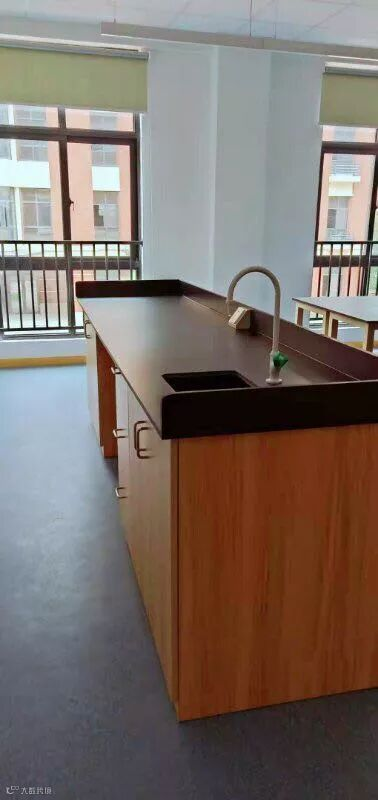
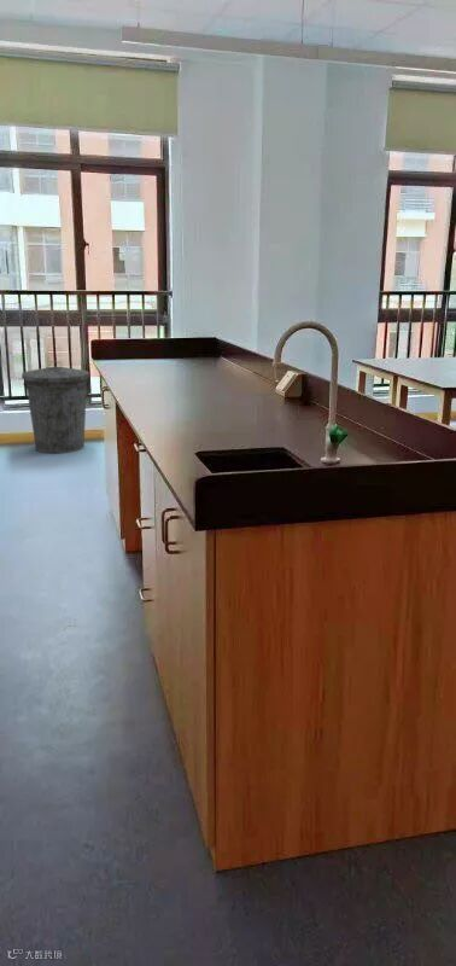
+ trash can (57, 405)
